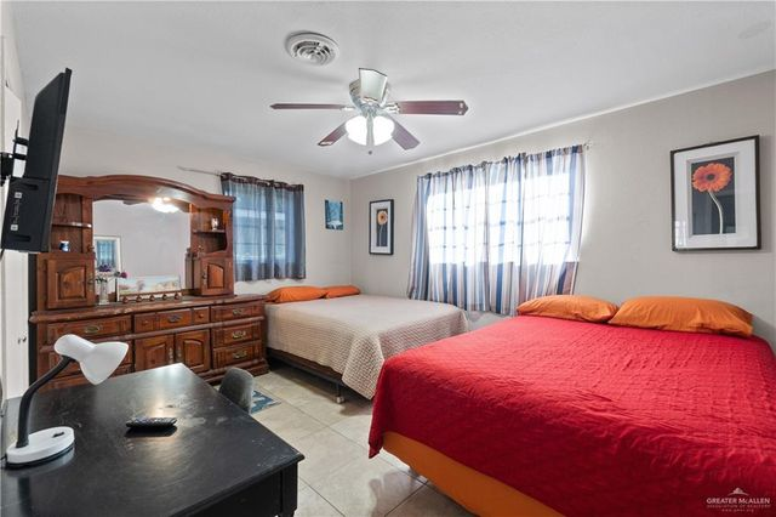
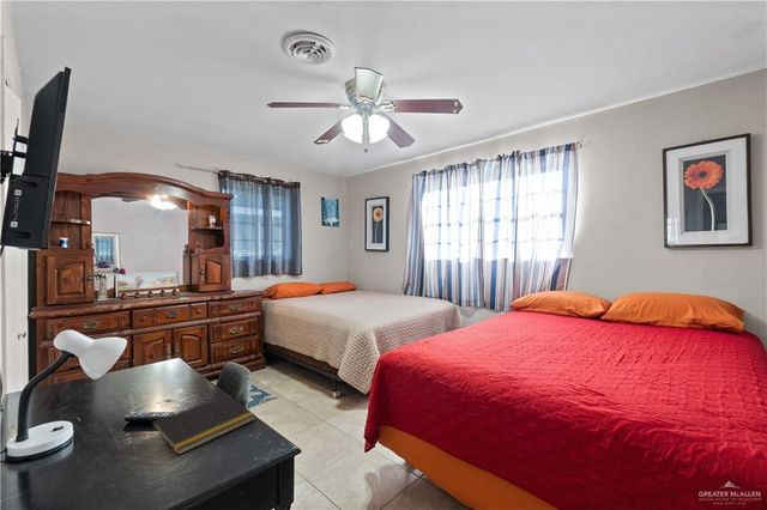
+ notepad (206, 420)
